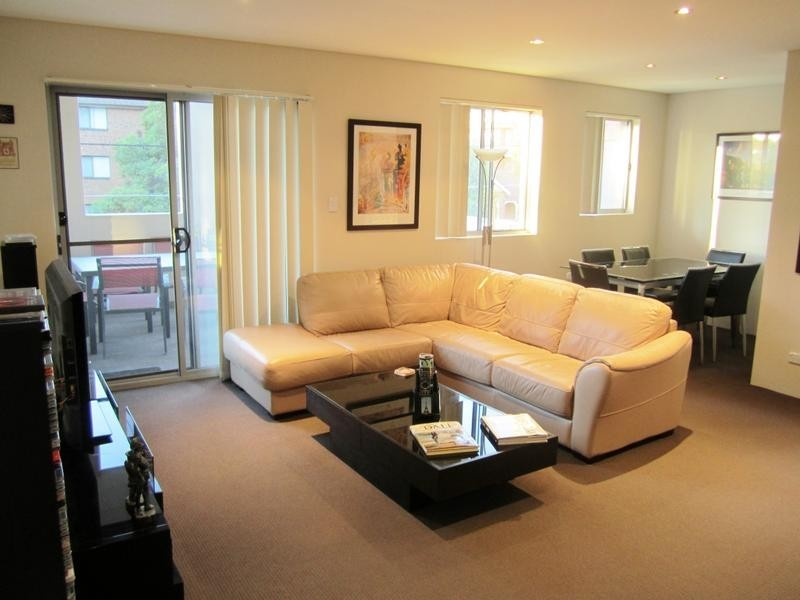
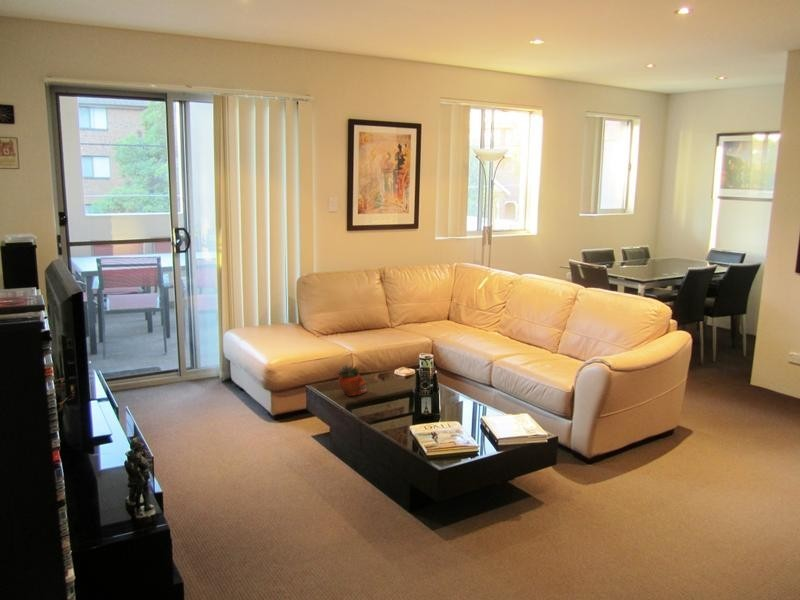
+ succulent planter (352, 378)
